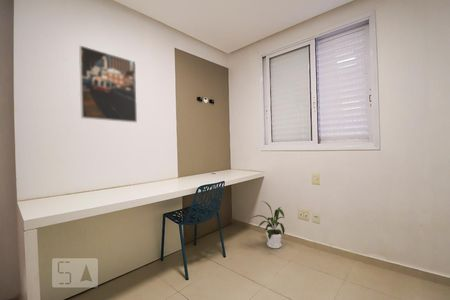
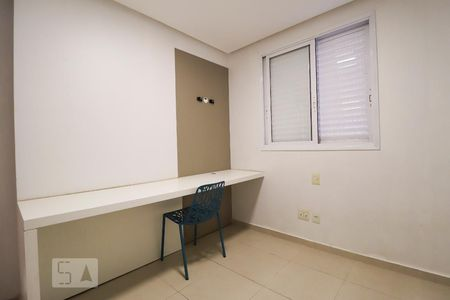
- house plant (272, 224)
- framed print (110, 87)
